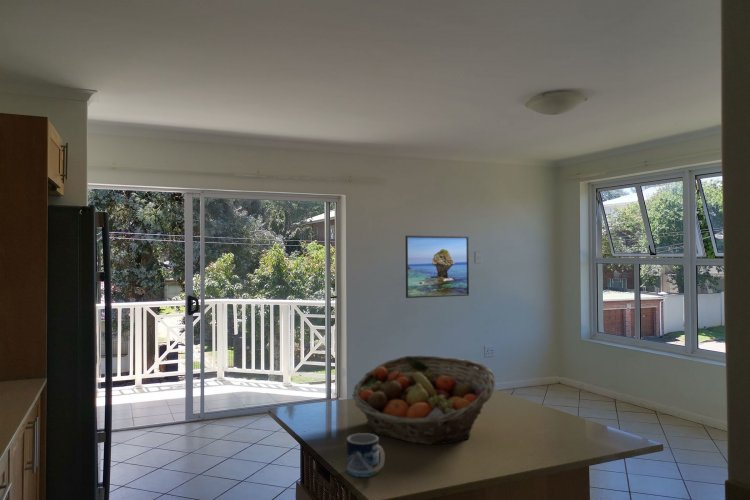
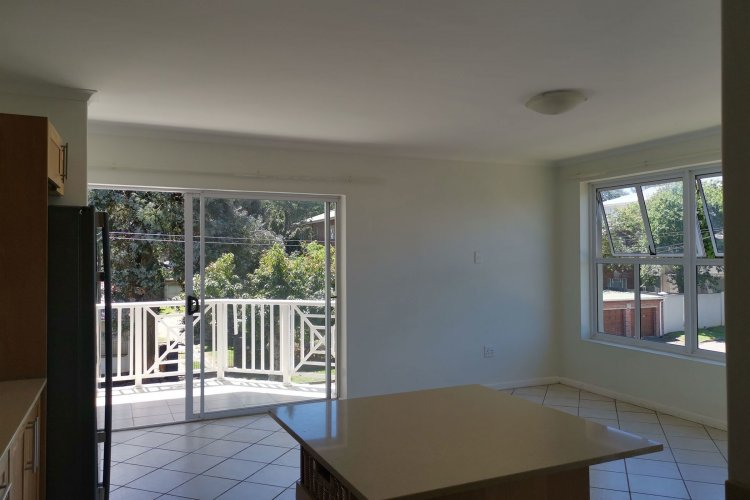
- mug (367, 456)
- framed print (437, 266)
- fruit basket (422, 396)
